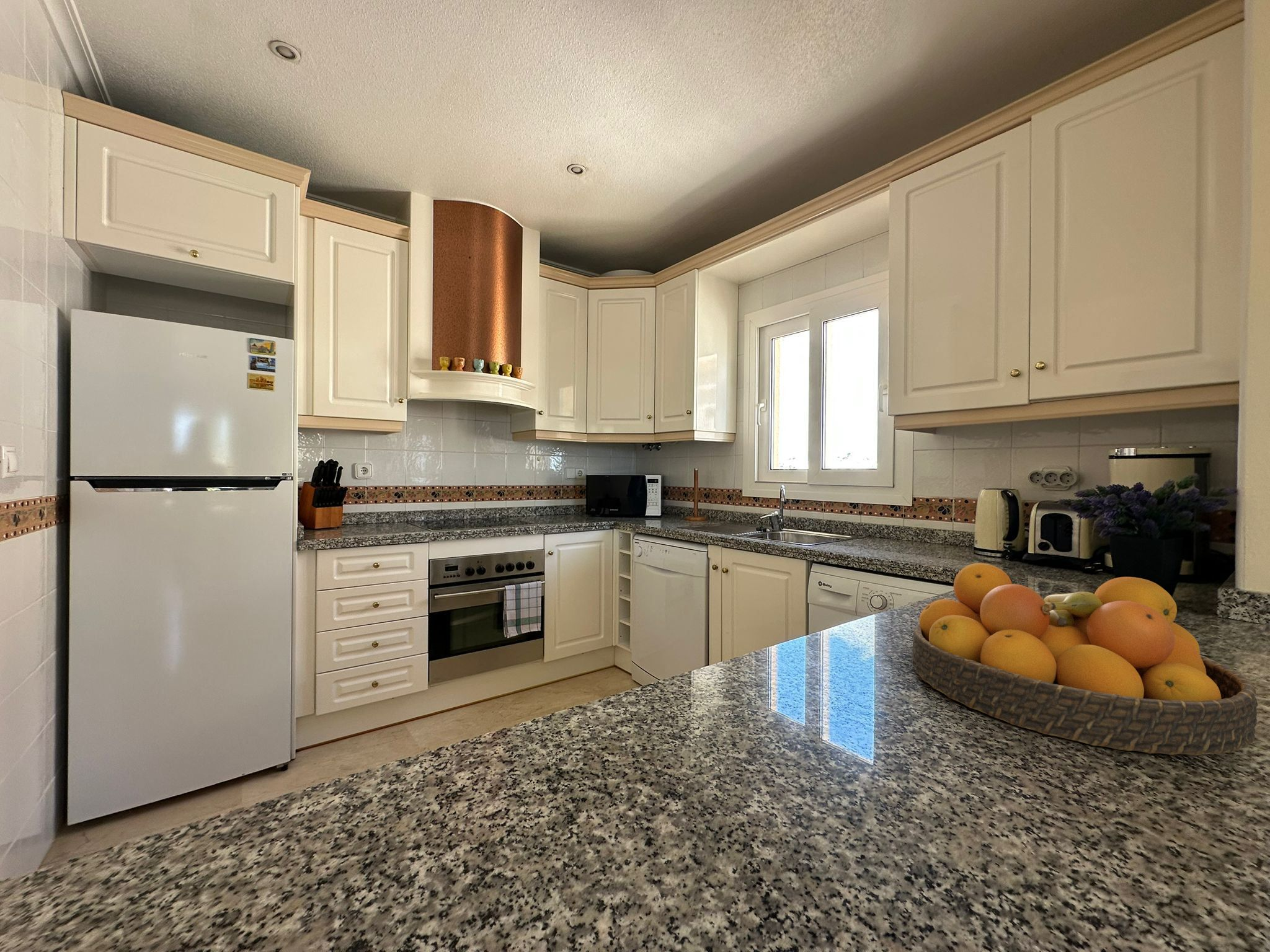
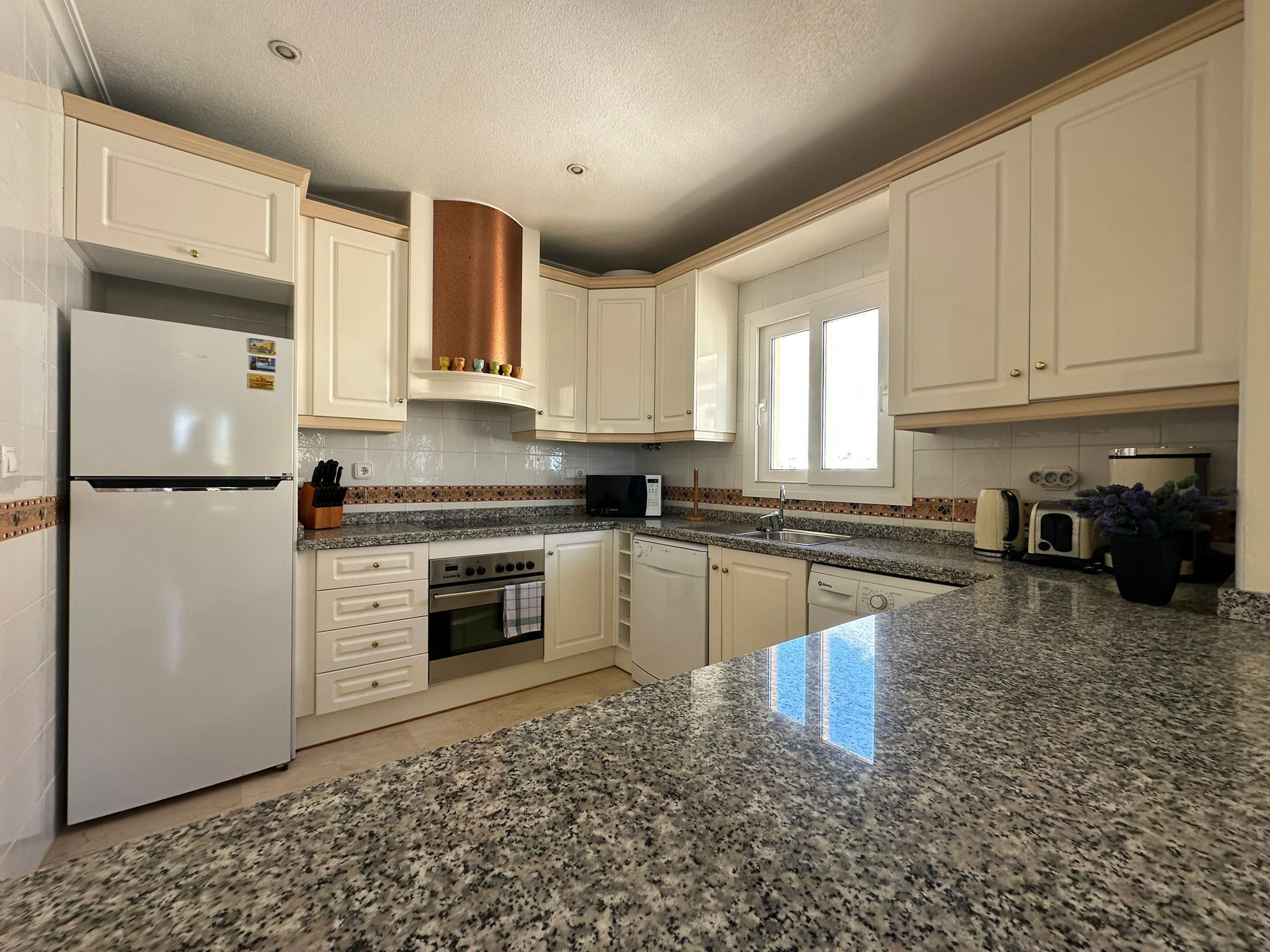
- fruit bowl (1058, 632)
